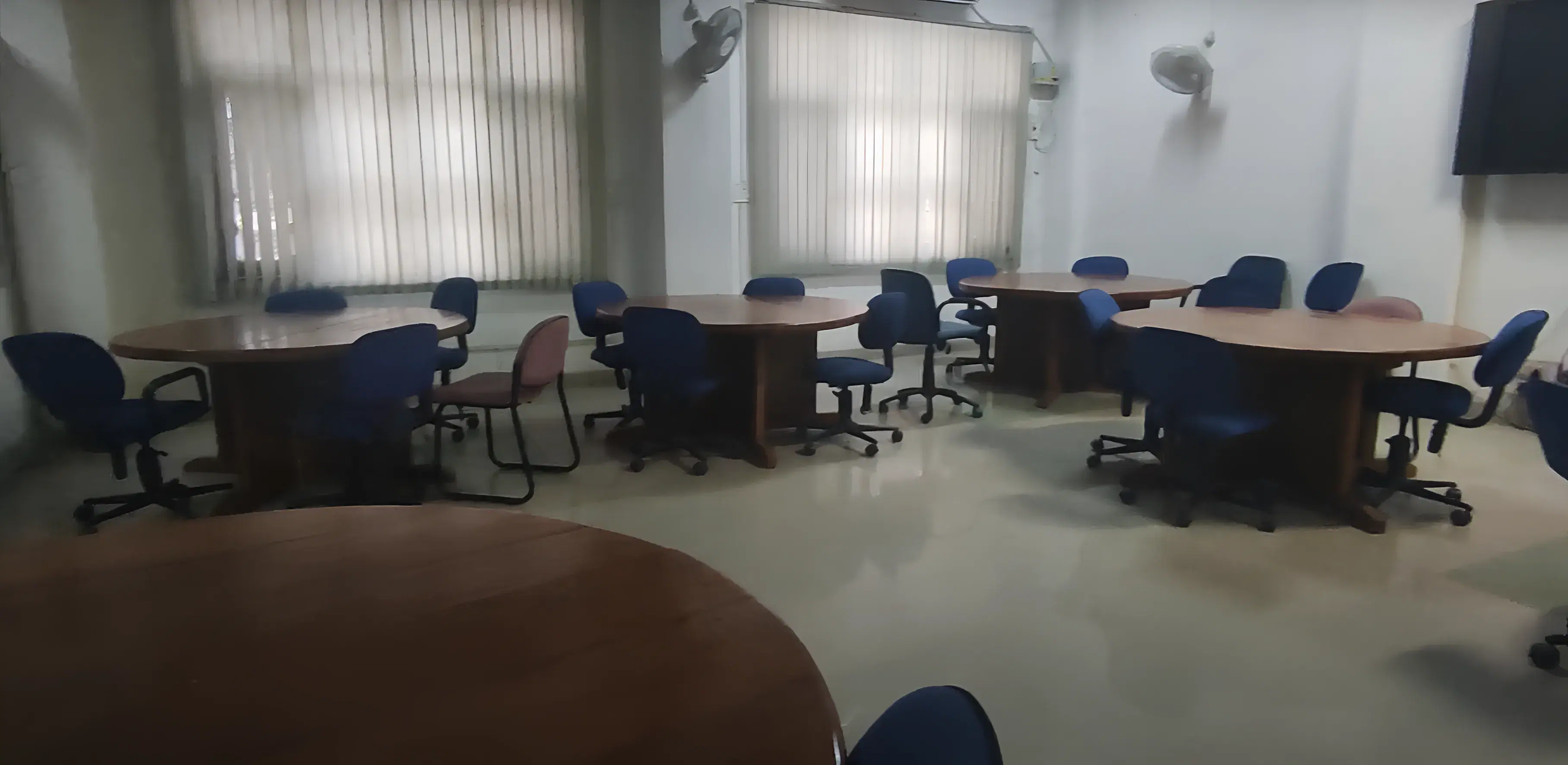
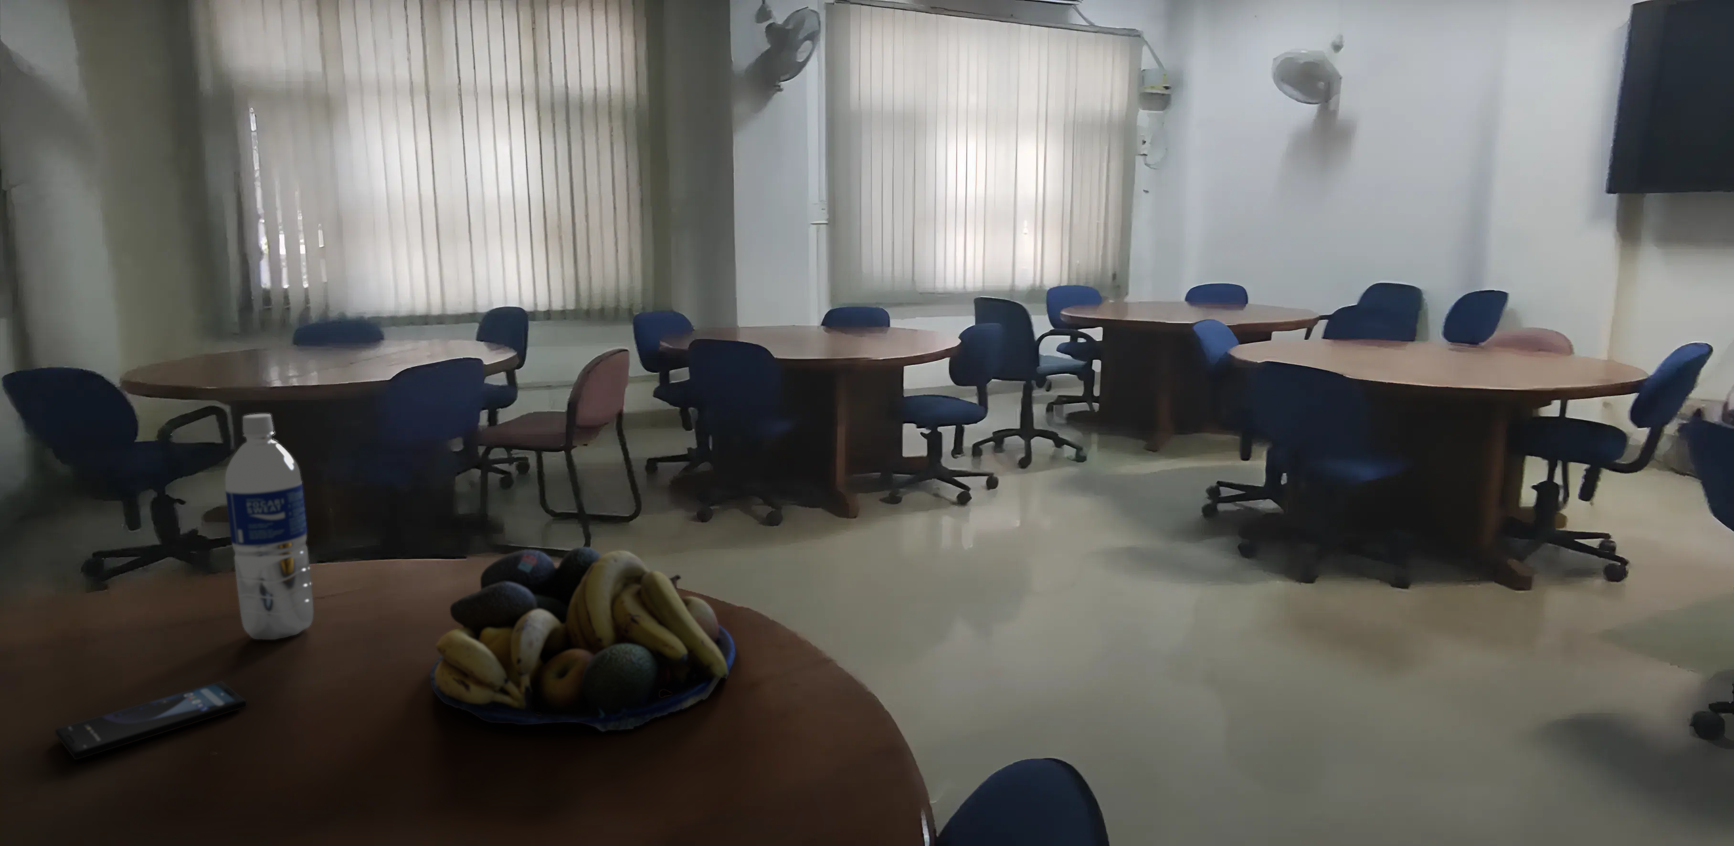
+ smartphone (154, 718)
+ water bottle (269, 525)
+ fruit bowl (588, 612)
